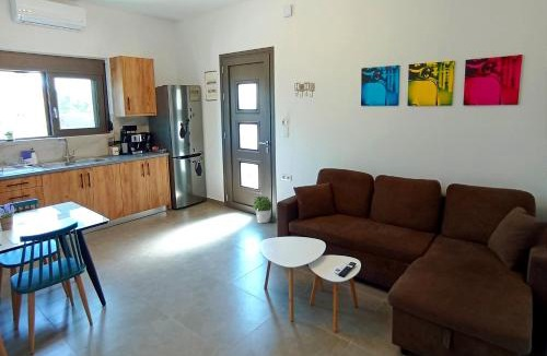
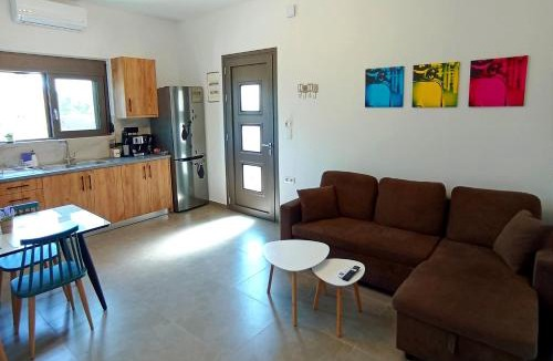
- potted plant (261, 207)
